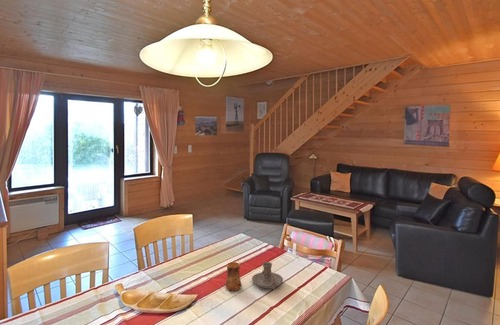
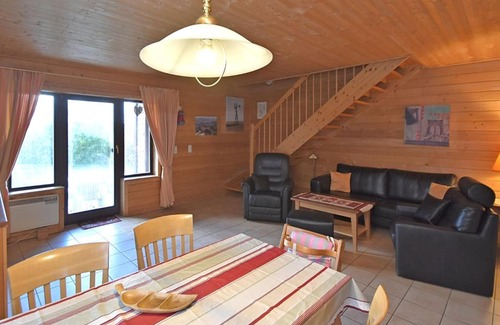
- candle holder (268, 275)
- cup (233, 276)
